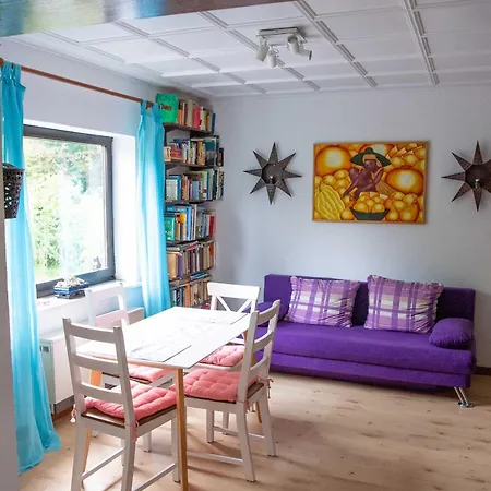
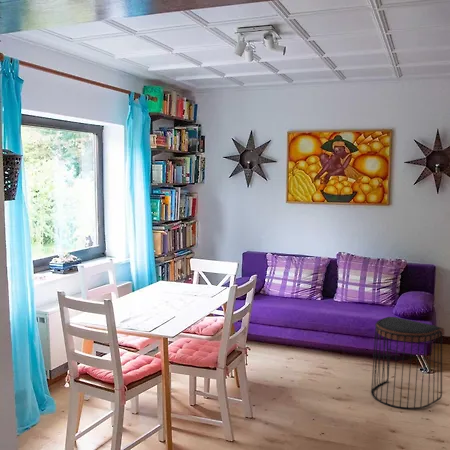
+ stool (403, 360)
